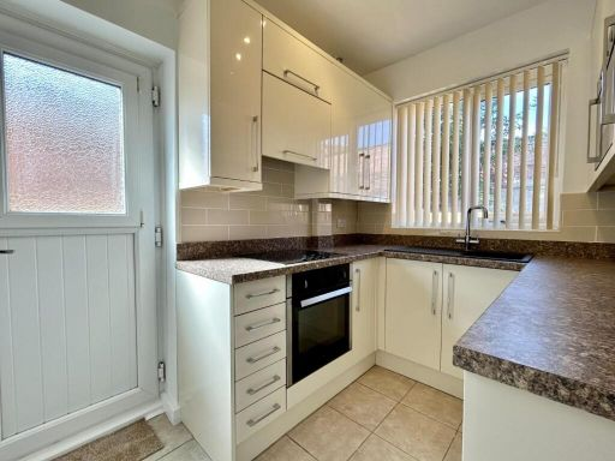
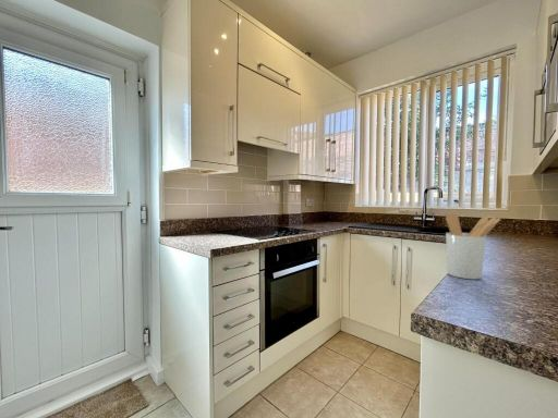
+ utensil holder (472, 244)
